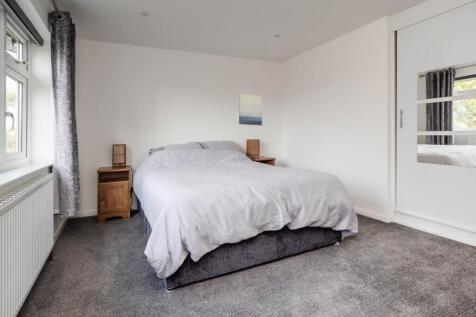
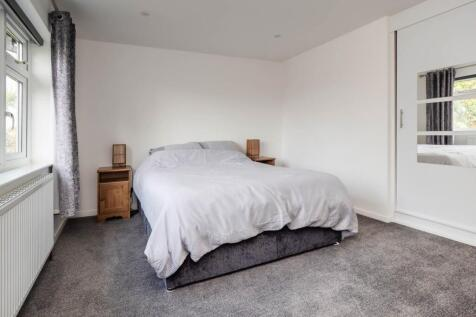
- wall art (250, 110)
